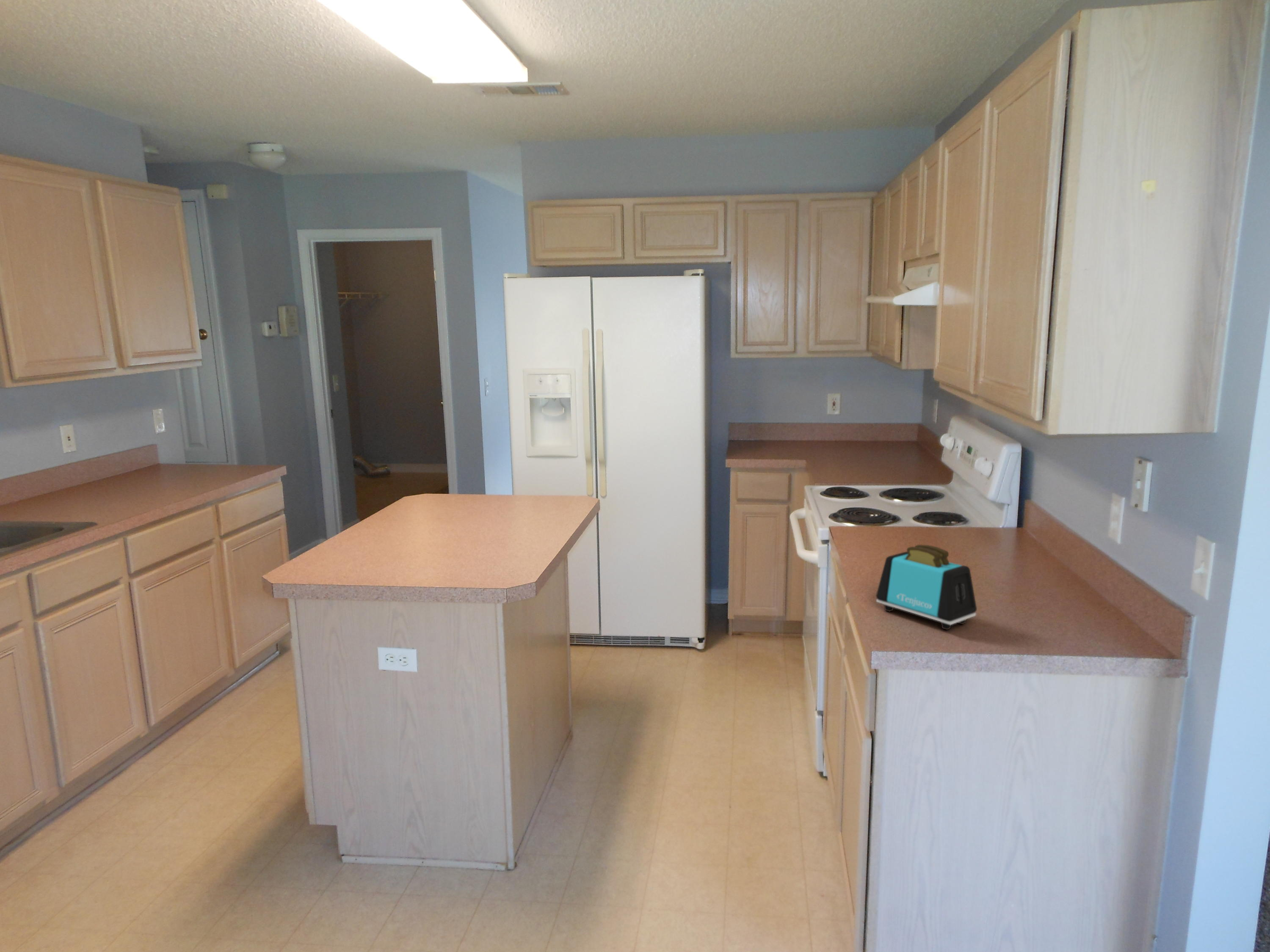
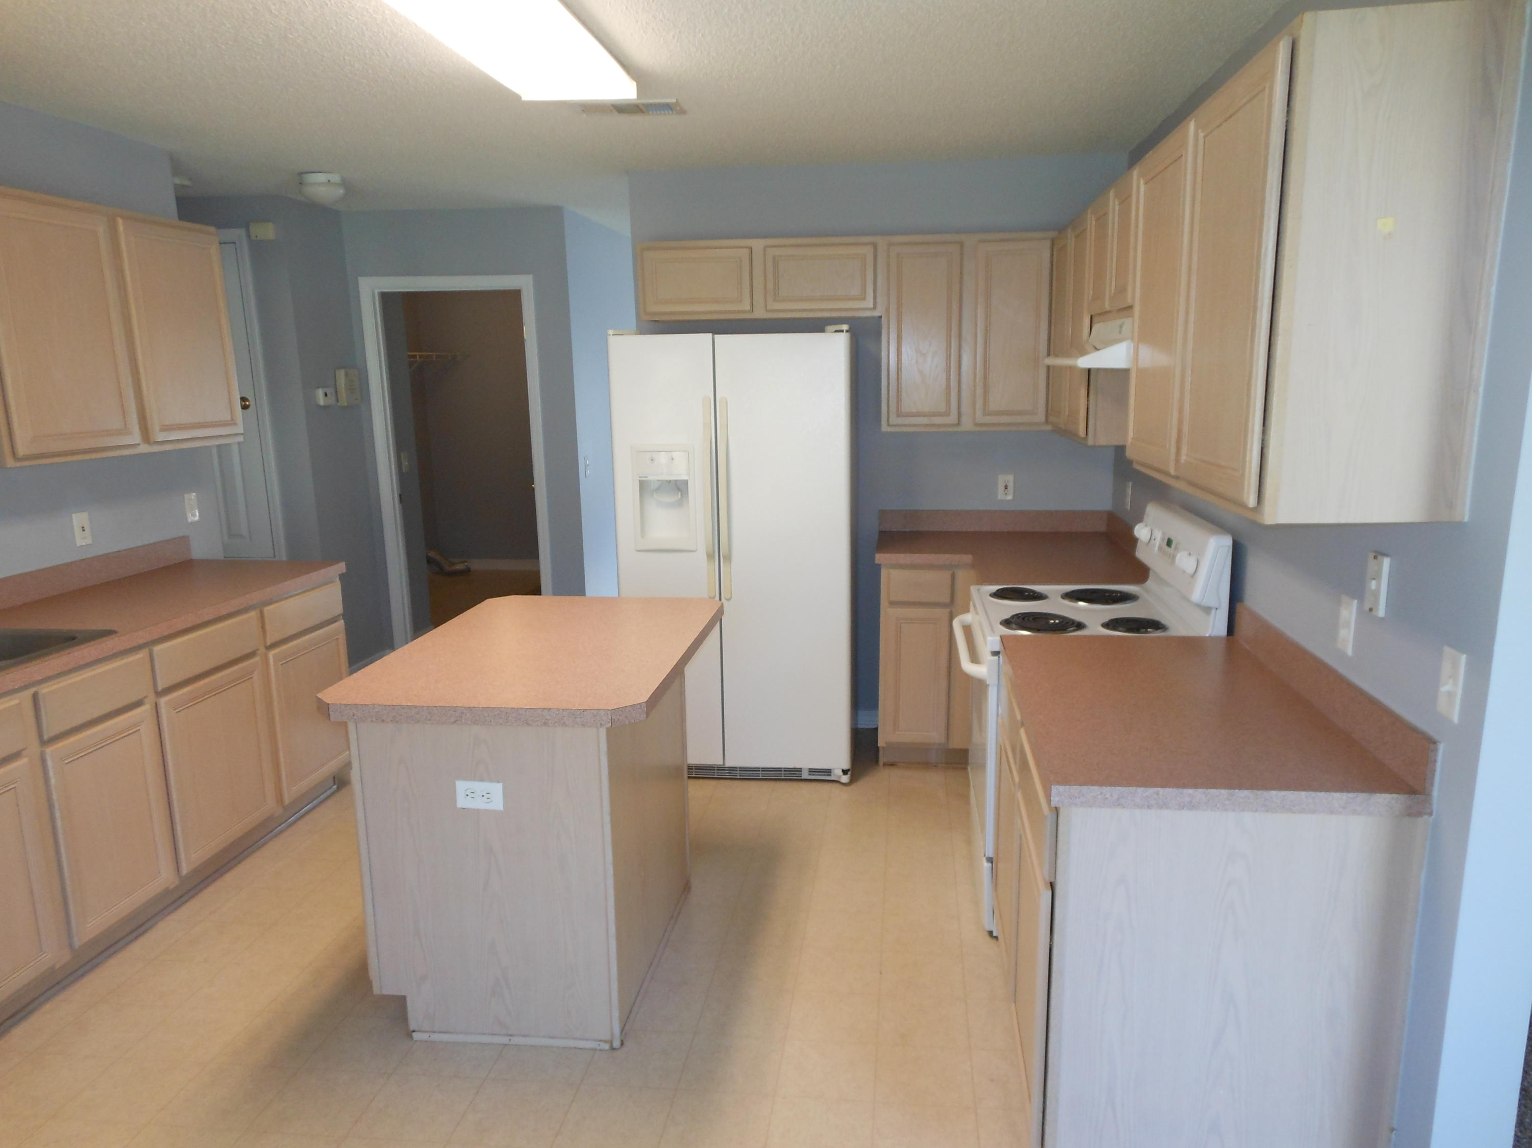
- toaster (926, 582)
